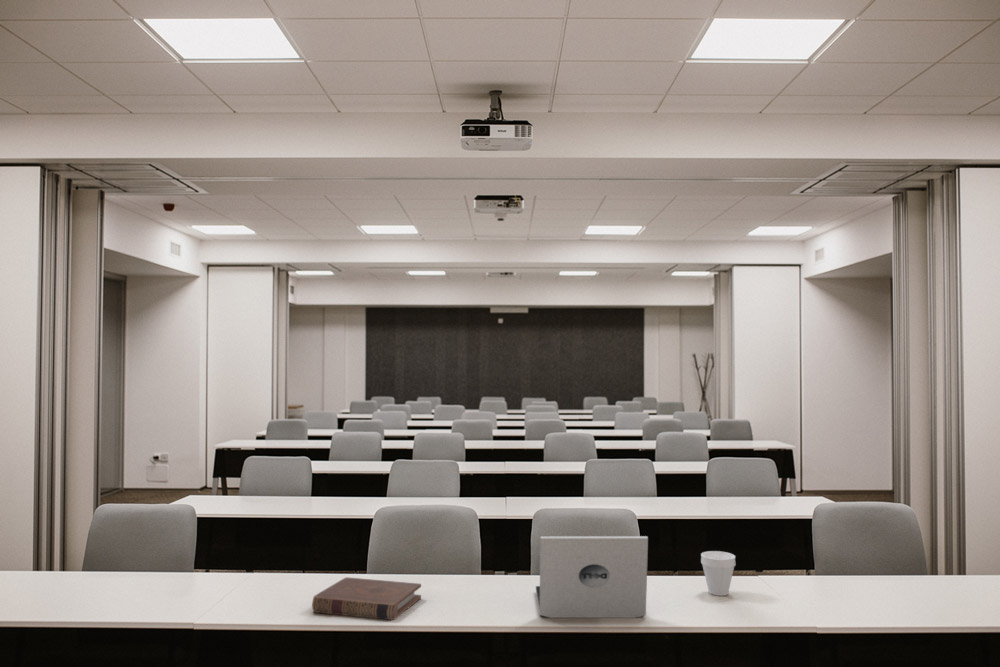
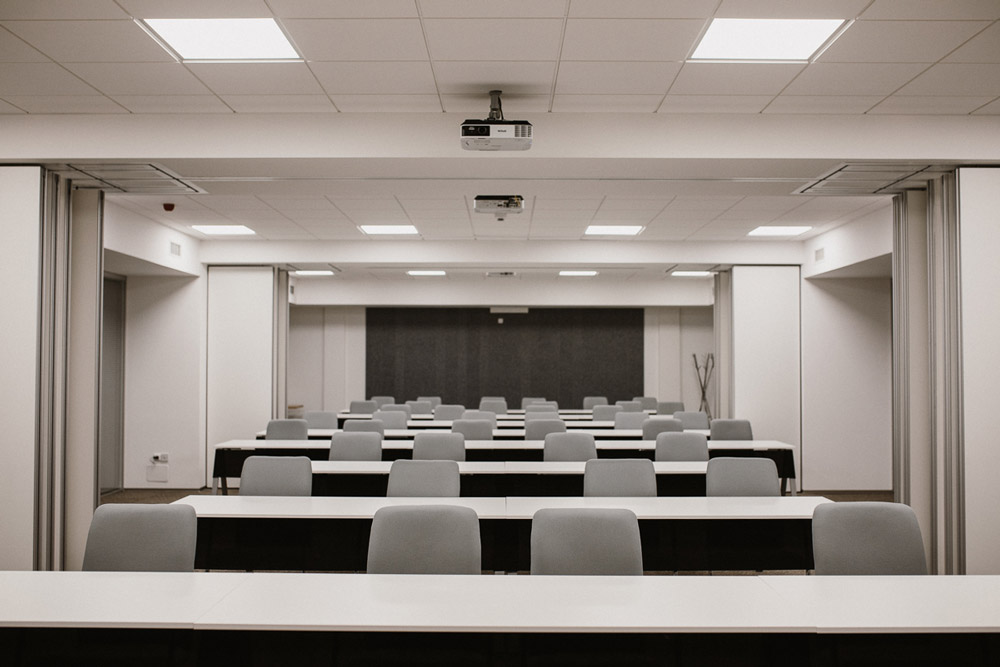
- laptop (588, 565)
- book (367, 598)
- cup (718, 573)
